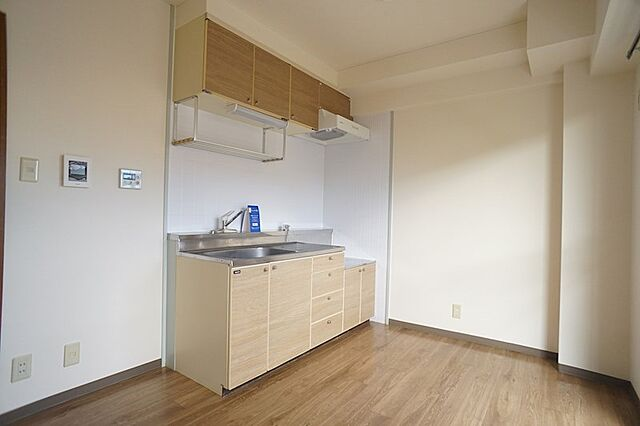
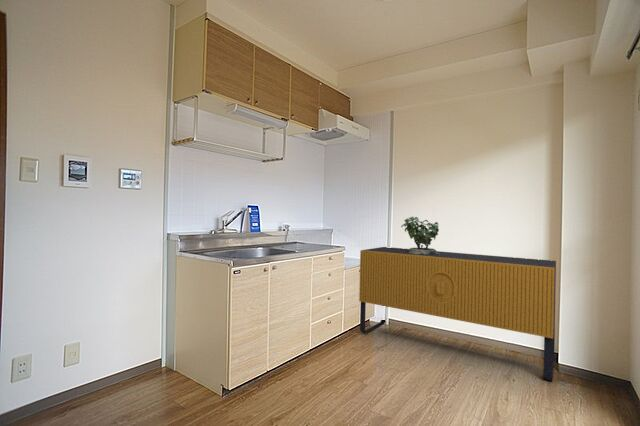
+ sideboard (449, 301)
+ potted plant (420, 233)
